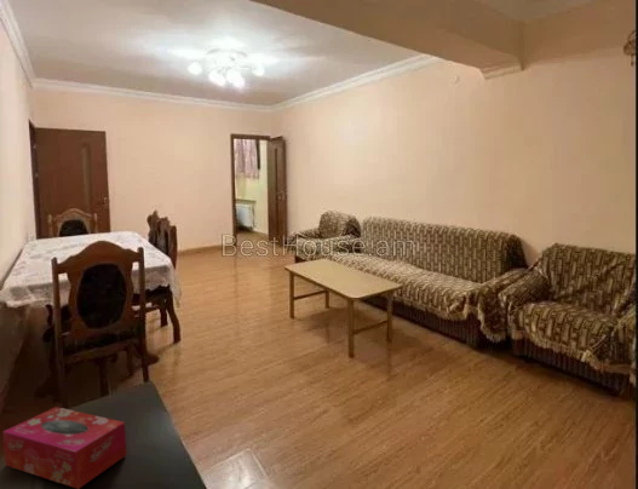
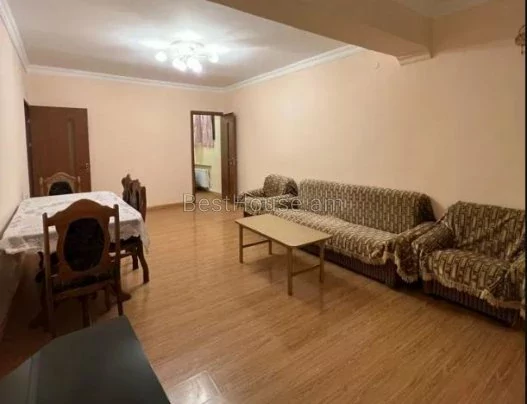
- tissue box (65, 443)
